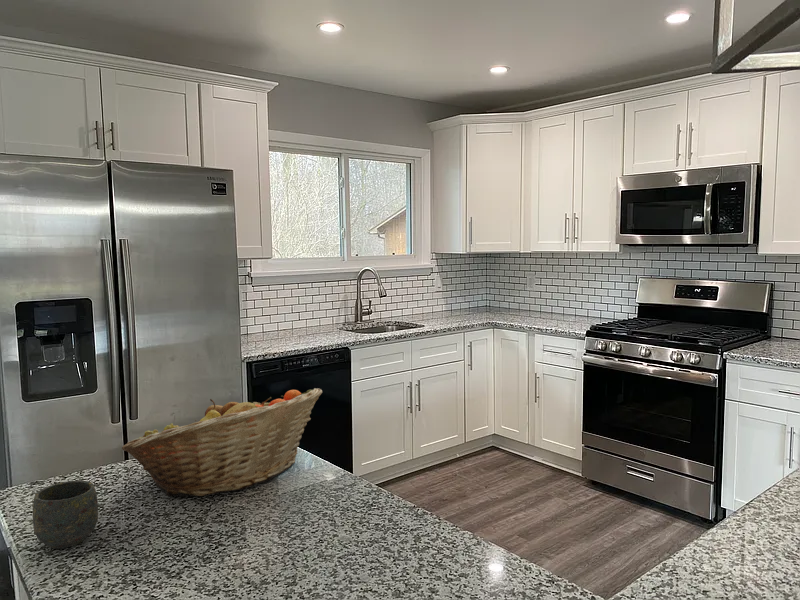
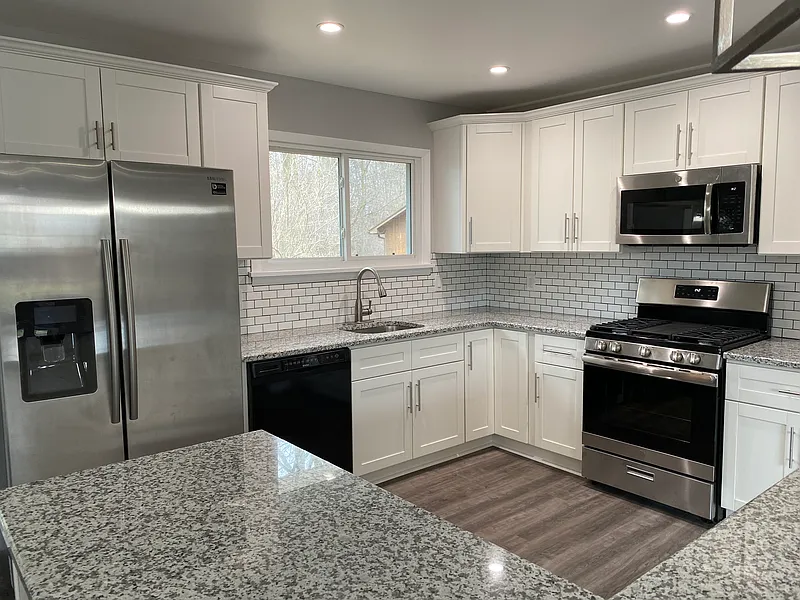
- mug (61, 513)
- fruit basket (231, 432)
